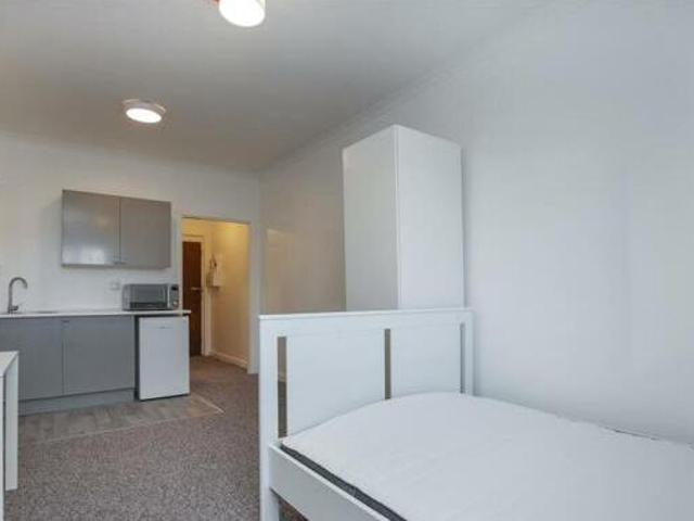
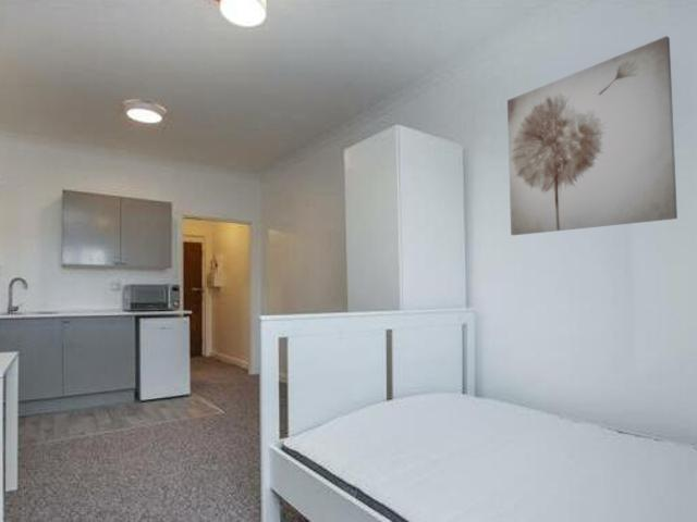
+ wall art (578, 150)
